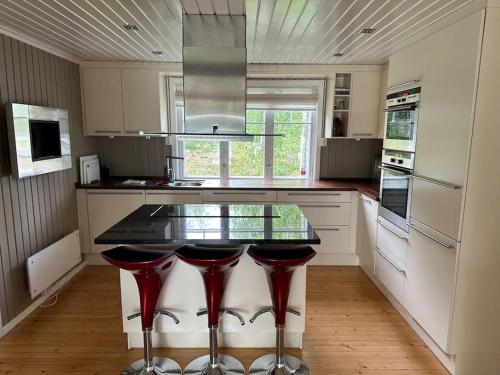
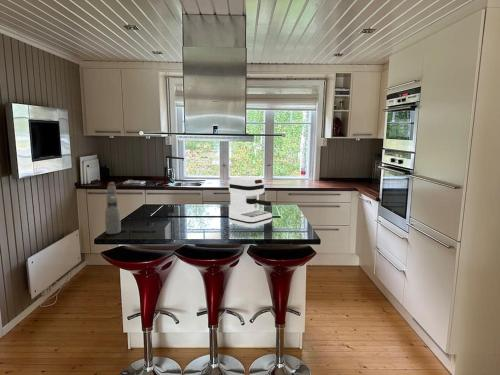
+ coffee maker (250, 200)
+ bottle (112, 207)
